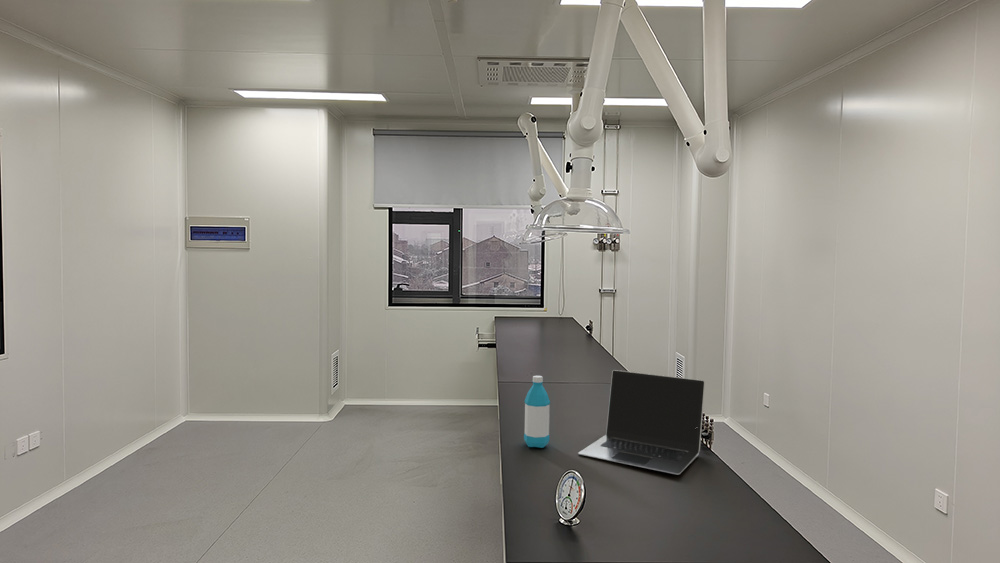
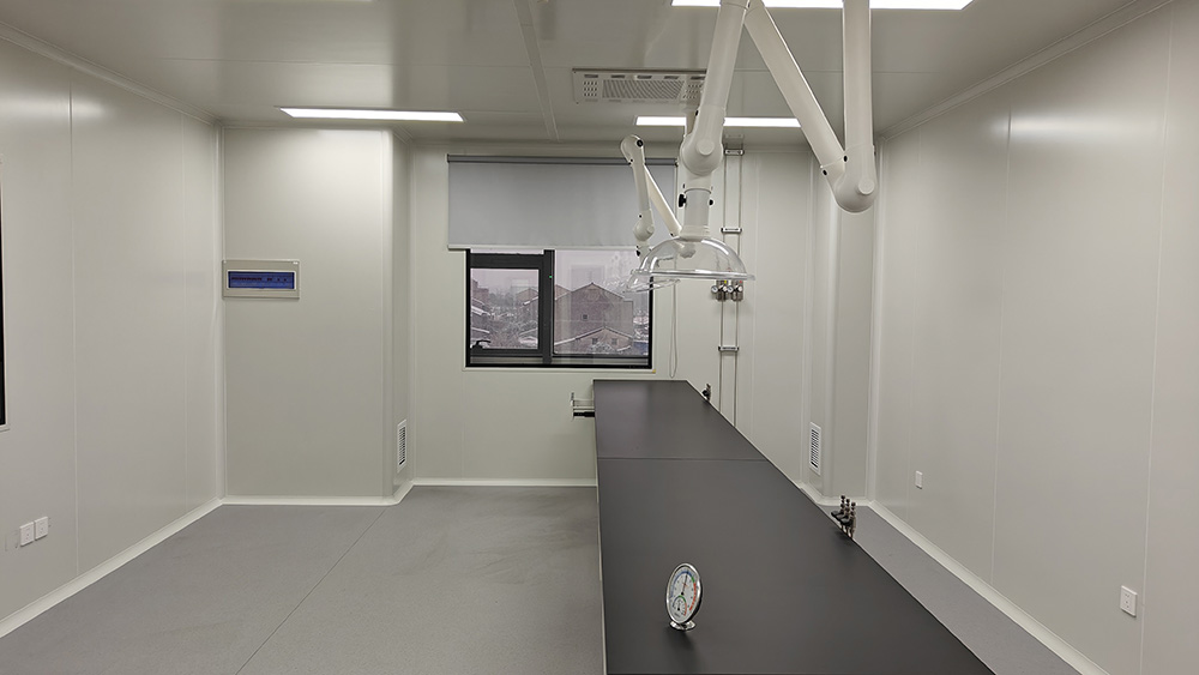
- laptop (642, 417)
- water bottle (537, 411)
